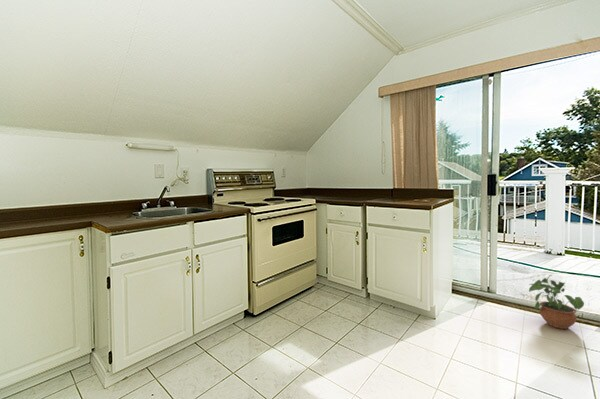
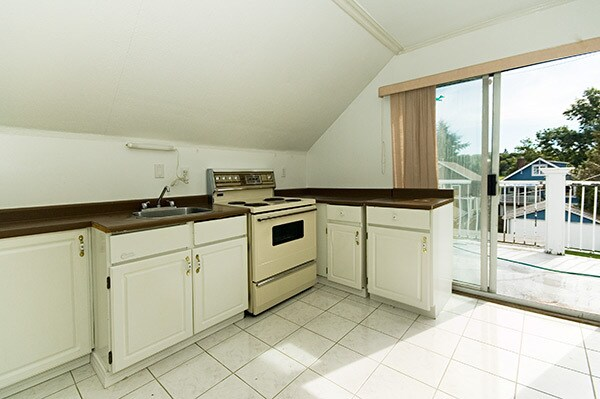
- potted plant (554, 299)
